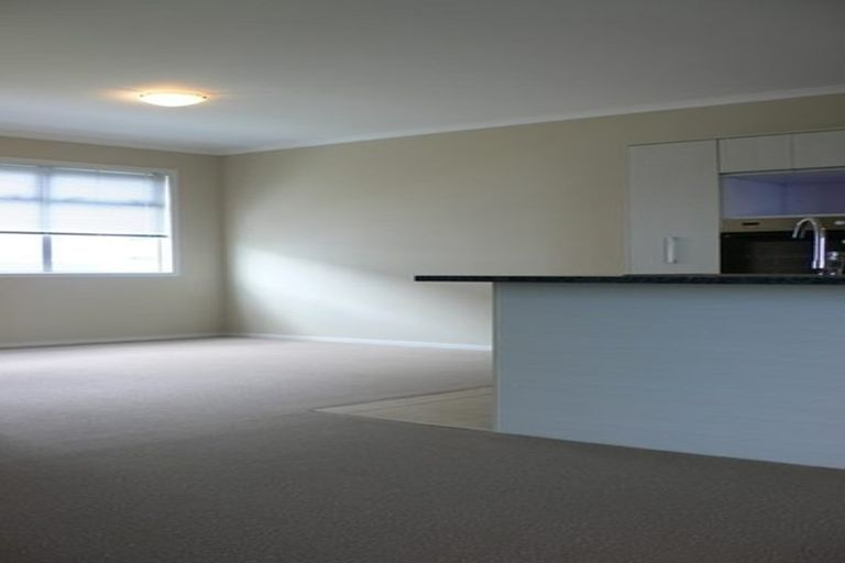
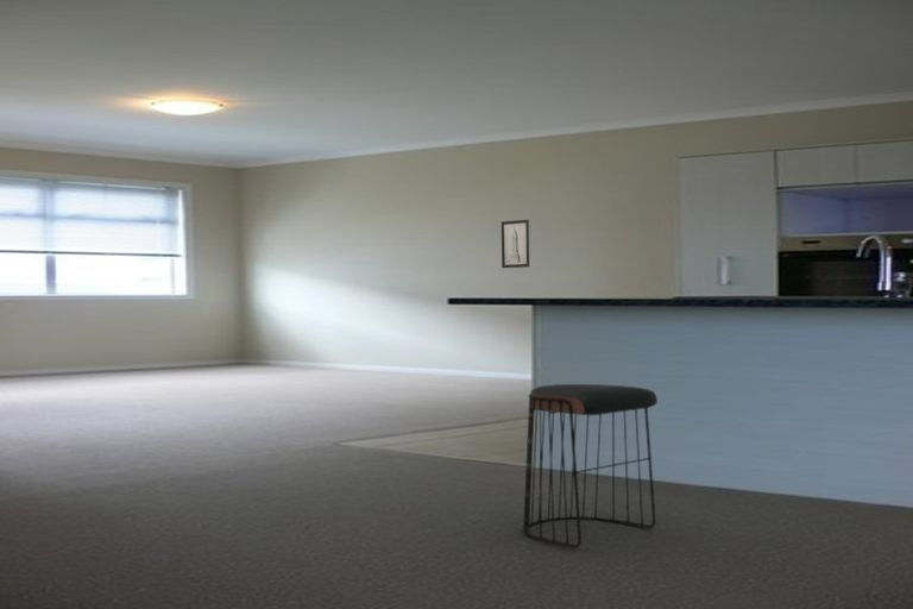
+ wall art (515, 244)
+ stool (575, 462)
